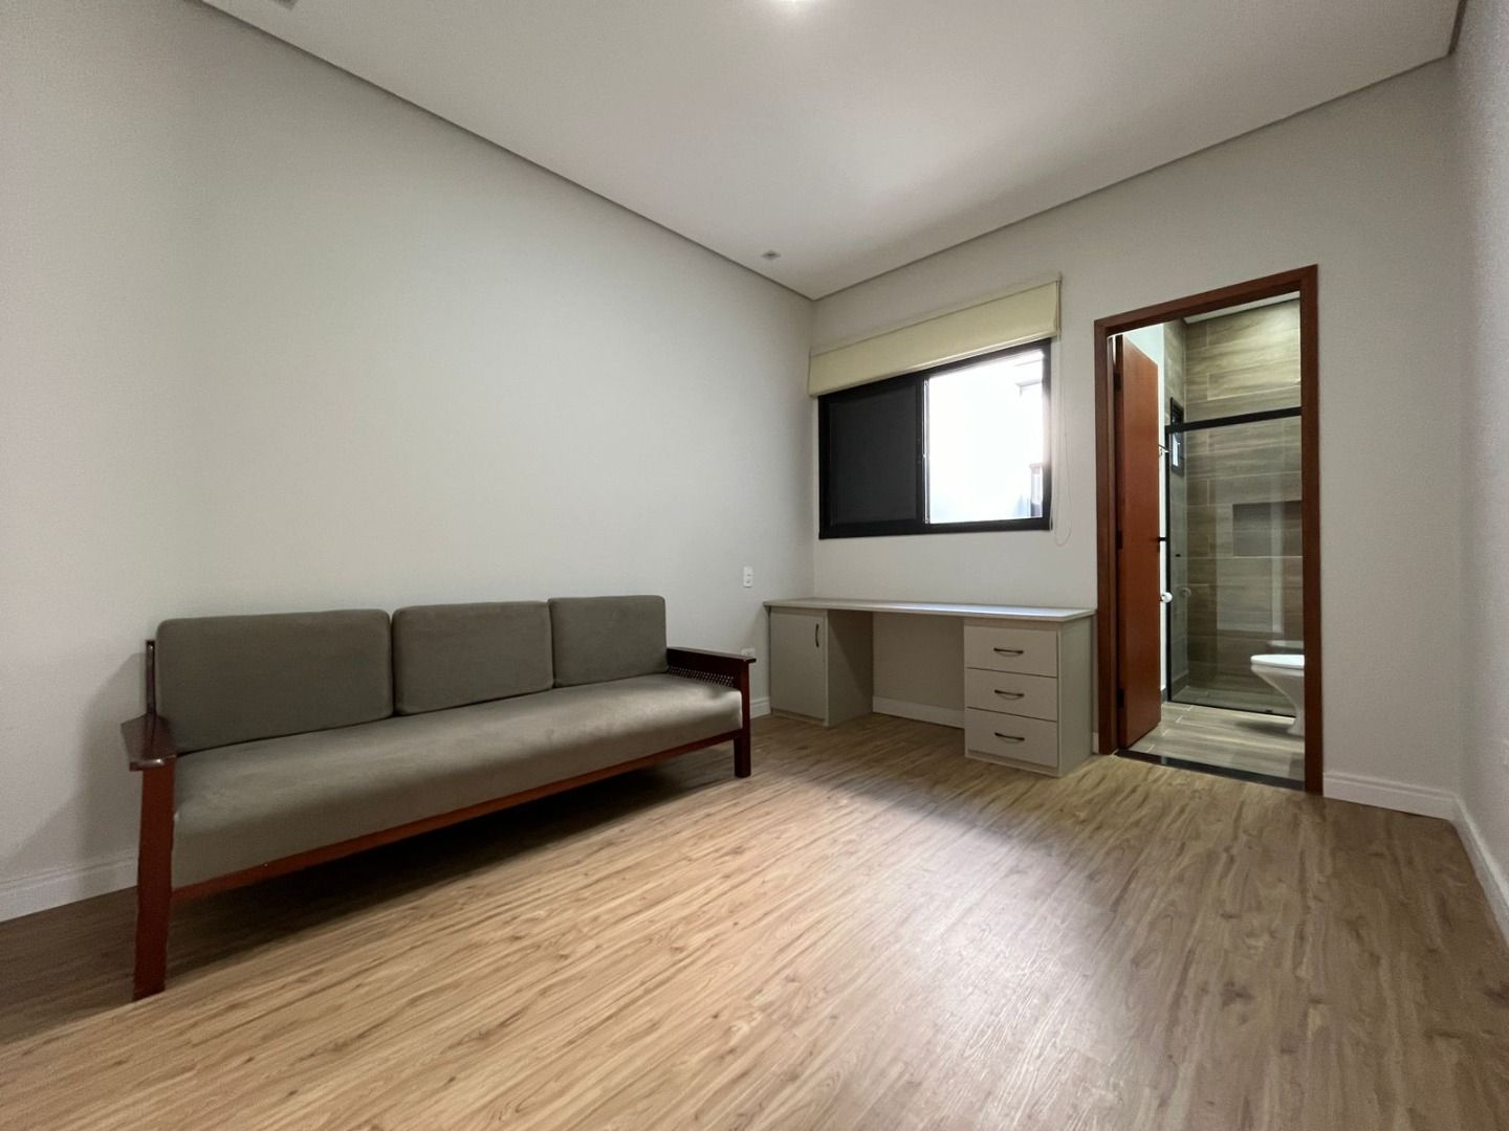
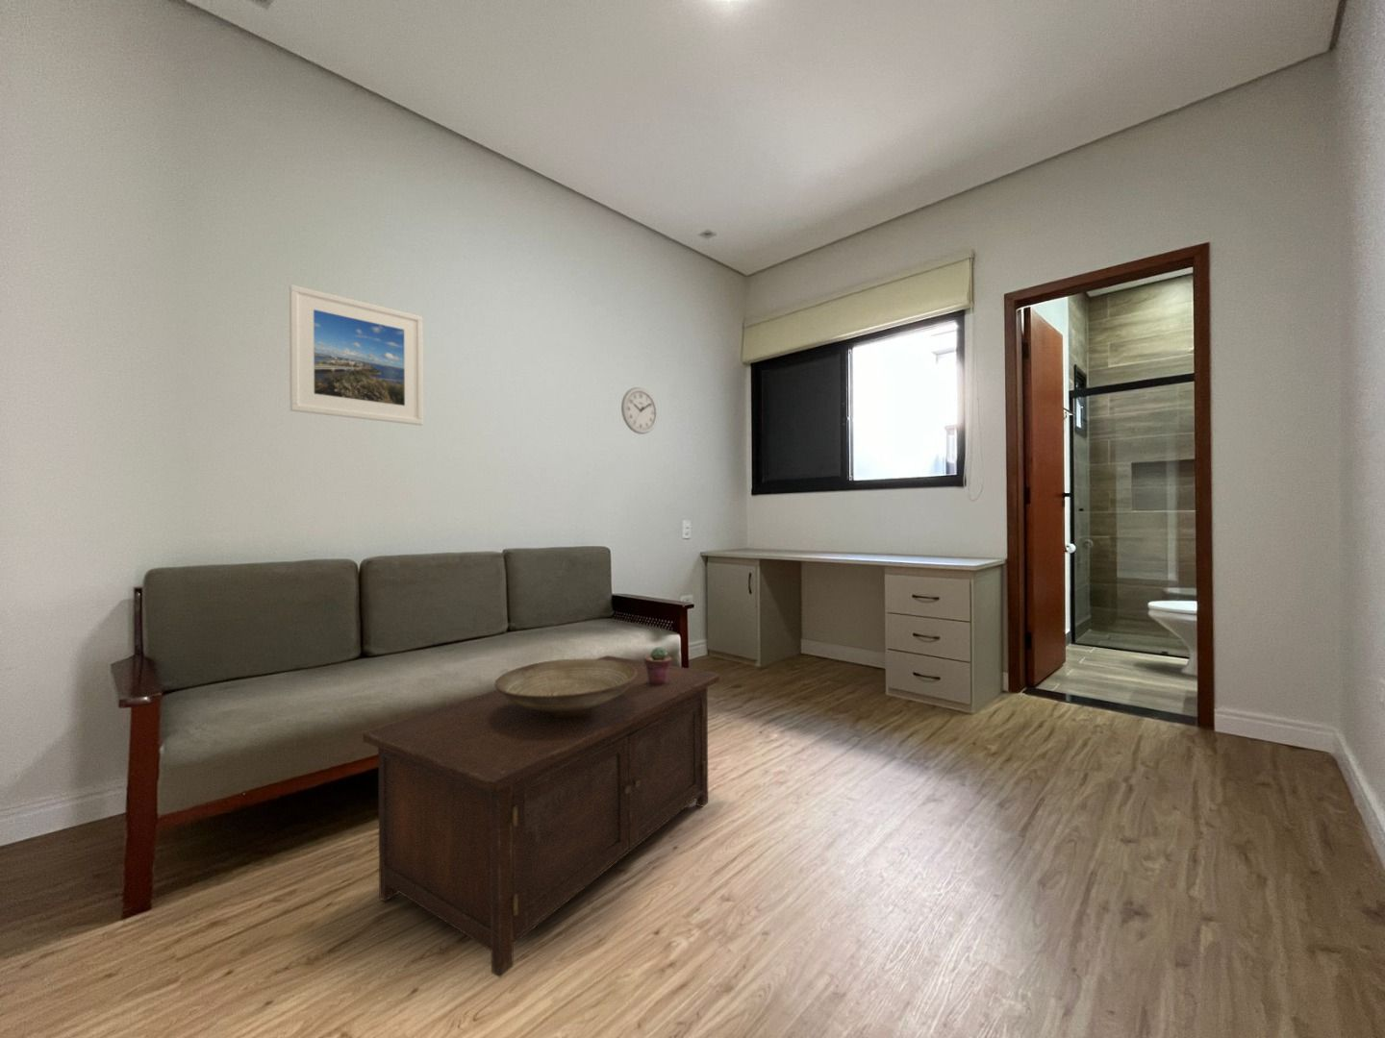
+ wall clock (640, 410)
+ potted succulent (658, 664)
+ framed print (361, 360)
+ cabinet (568, 771)
+ decorative bowl (567, 691)
